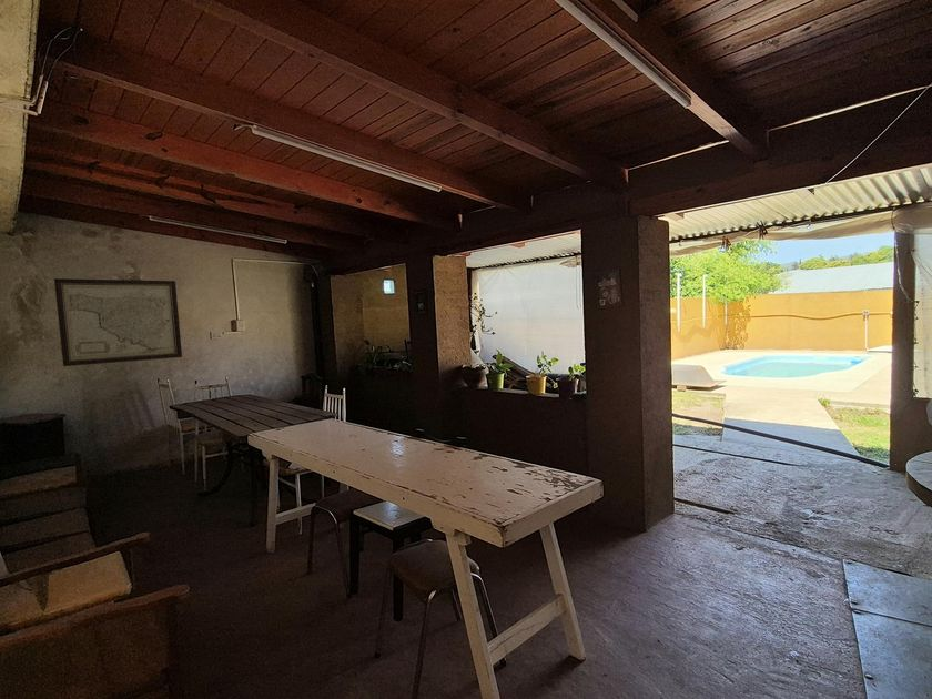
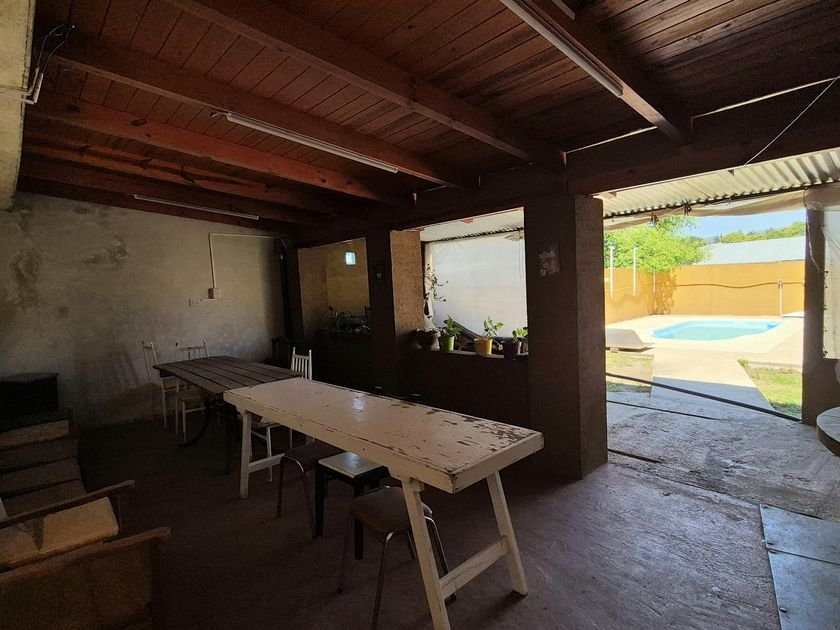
- wall art (122, 321)
